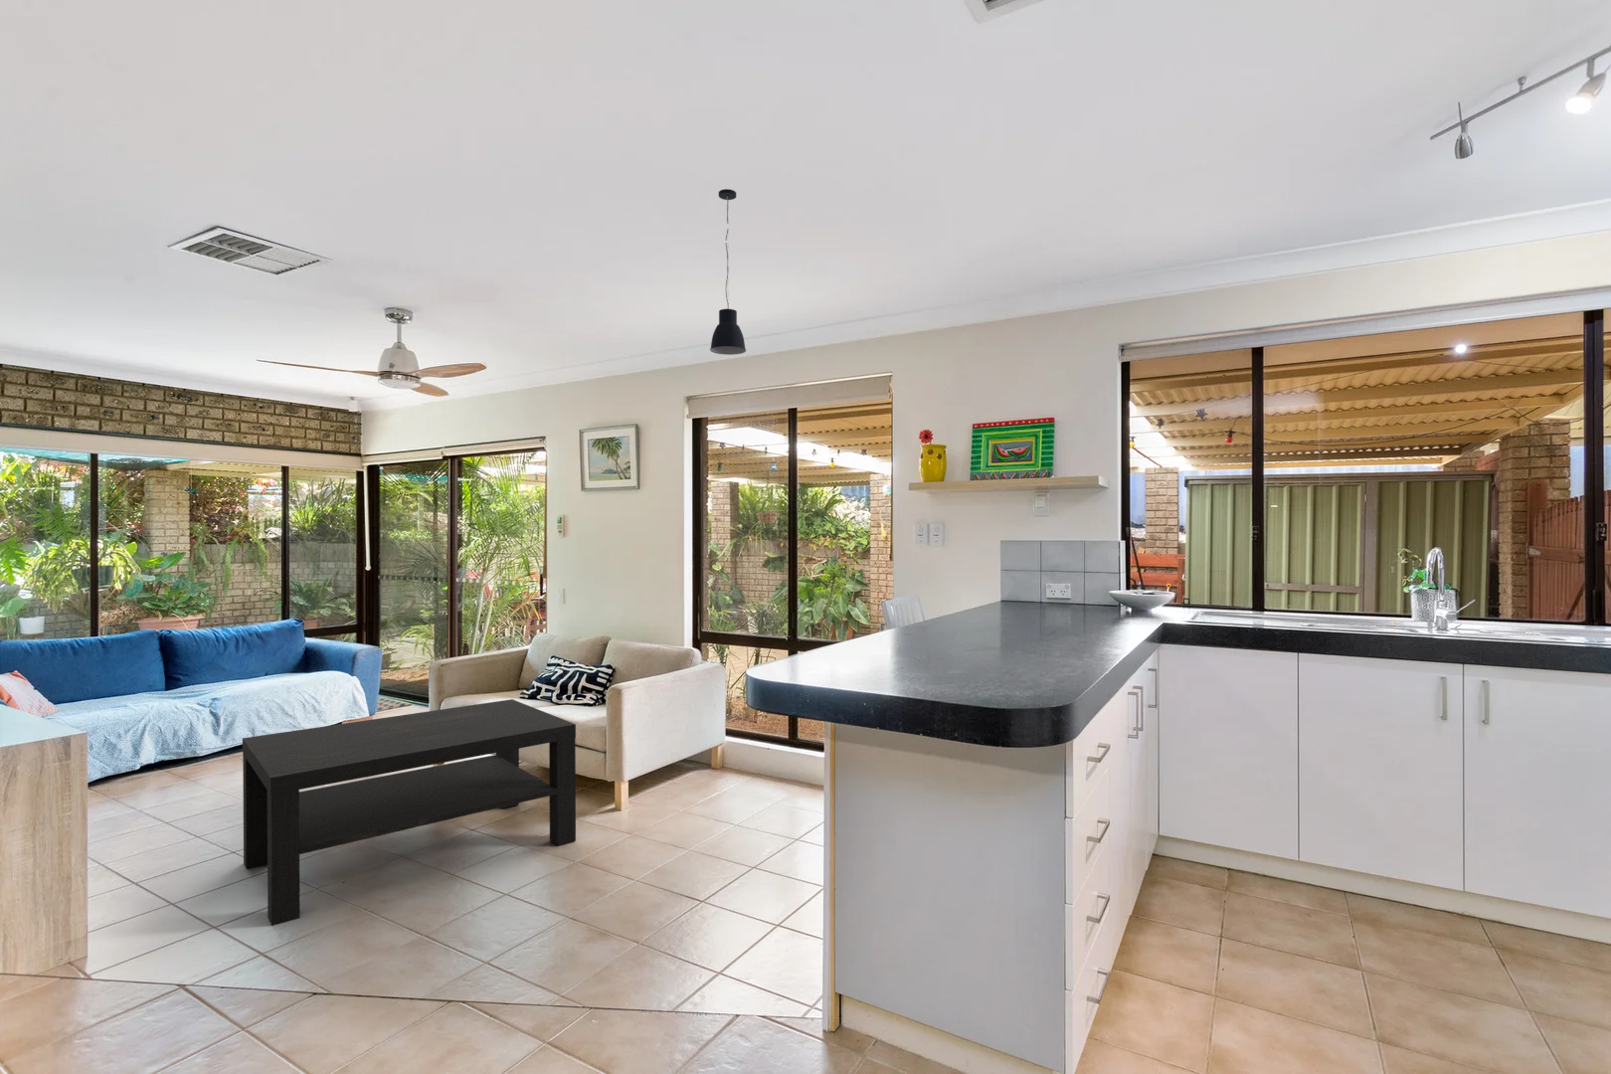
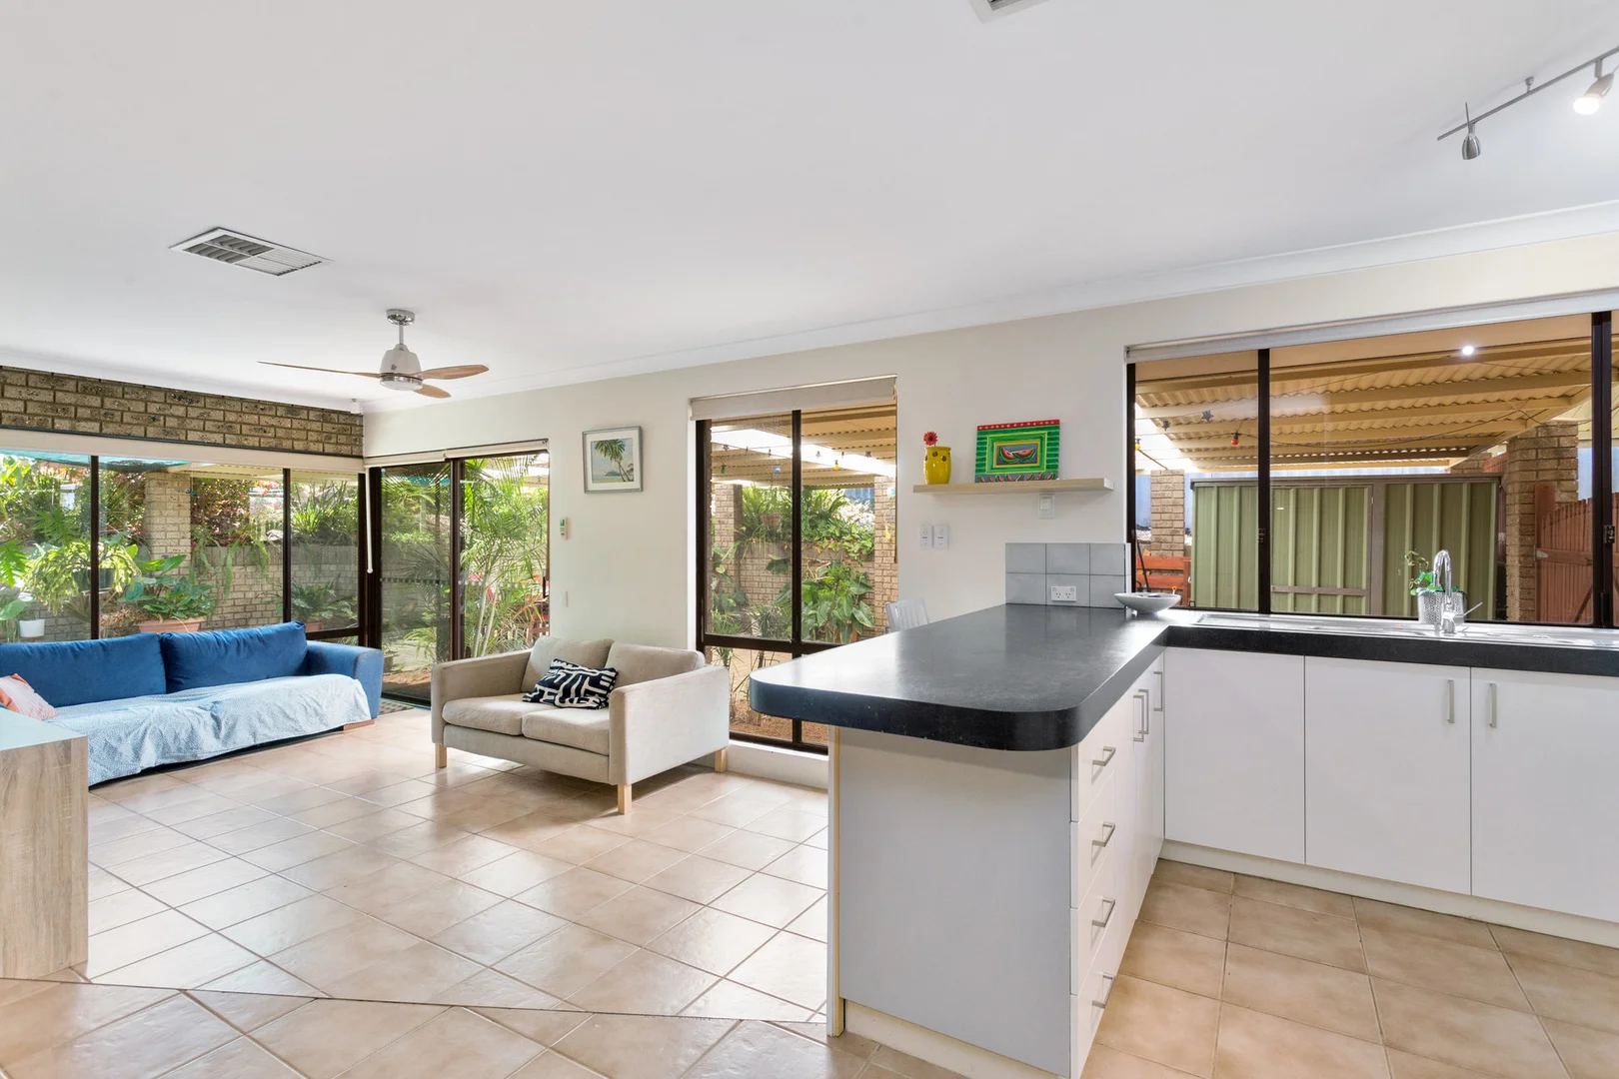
- pendant light (726, 271)
- coffee table (415, 791)
